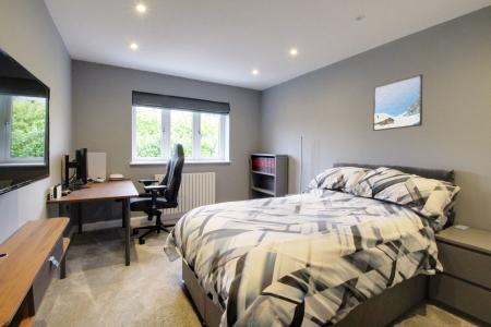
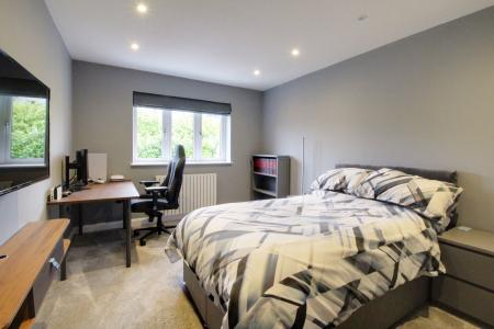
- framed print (395, 105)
